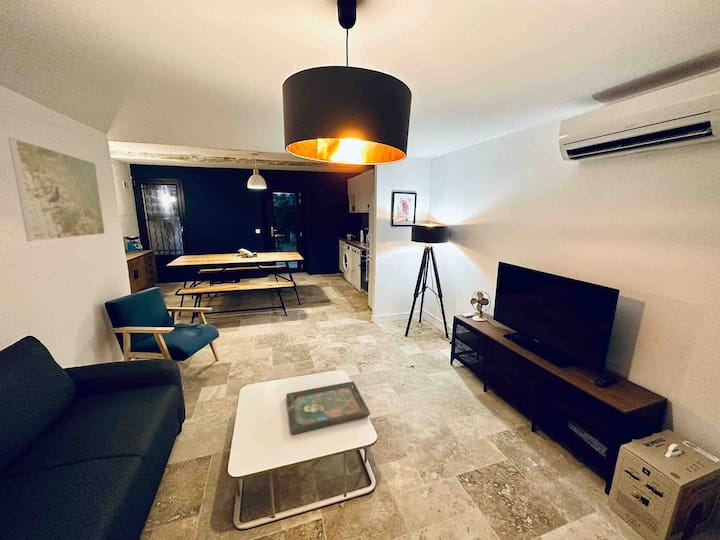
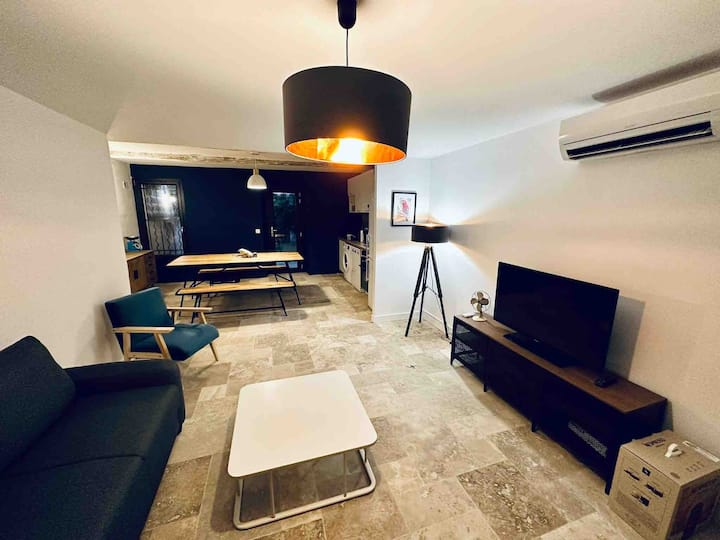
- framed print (66, 195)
- decorative tray (326, 404)
